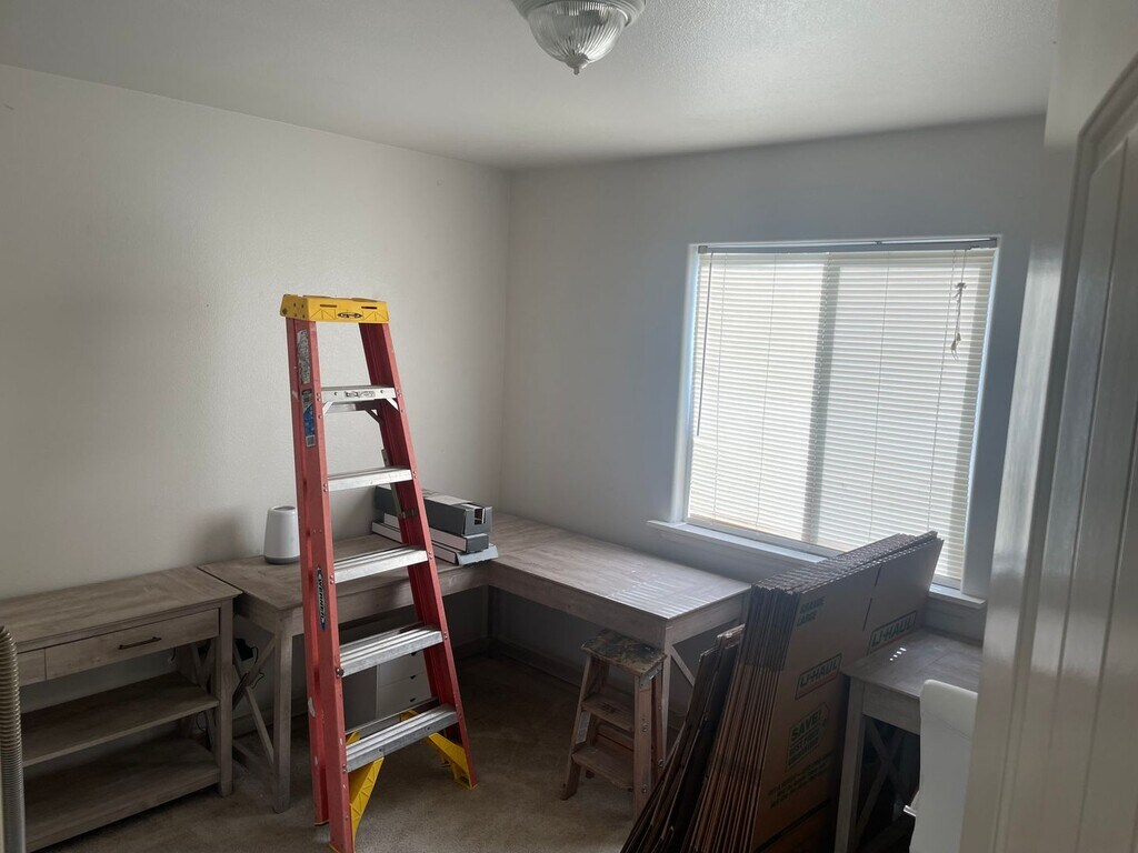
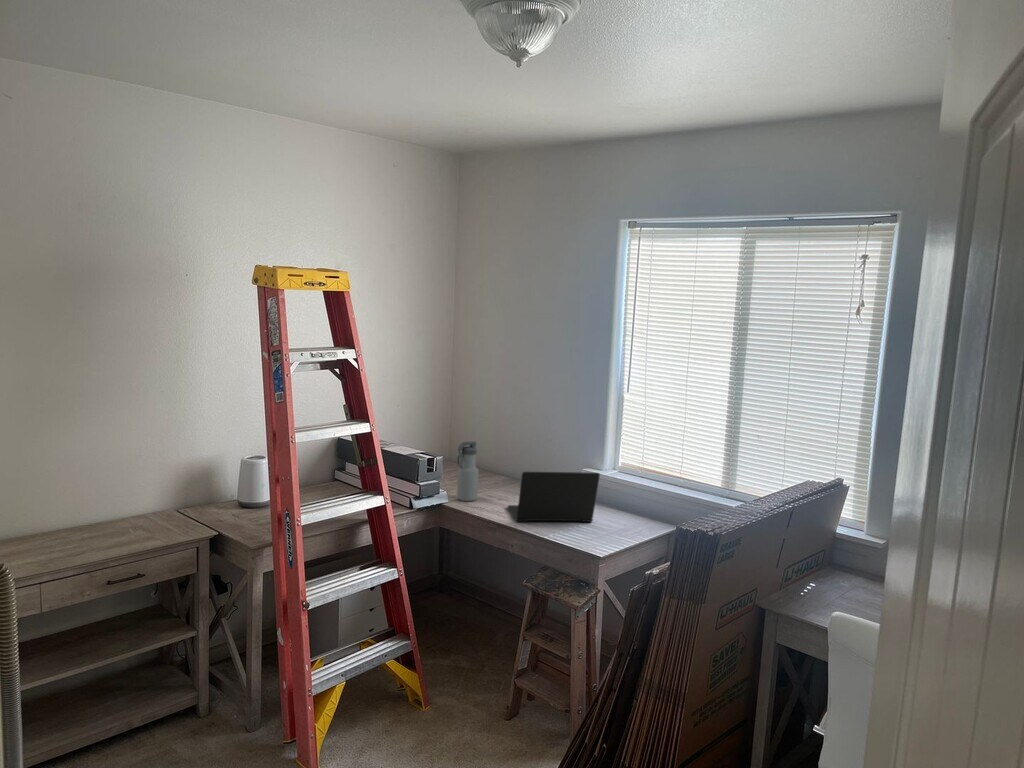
+ water bottle (467, 470)
+ laptop (552, 491)
